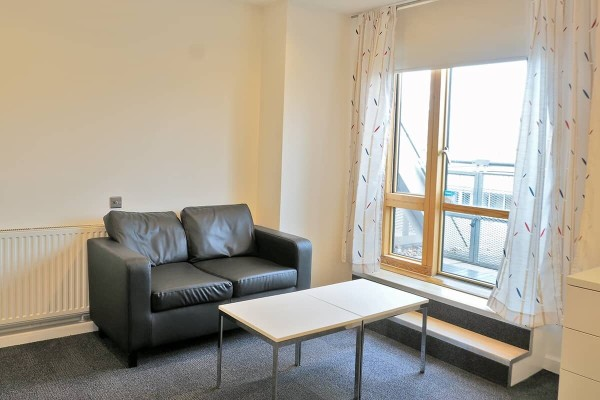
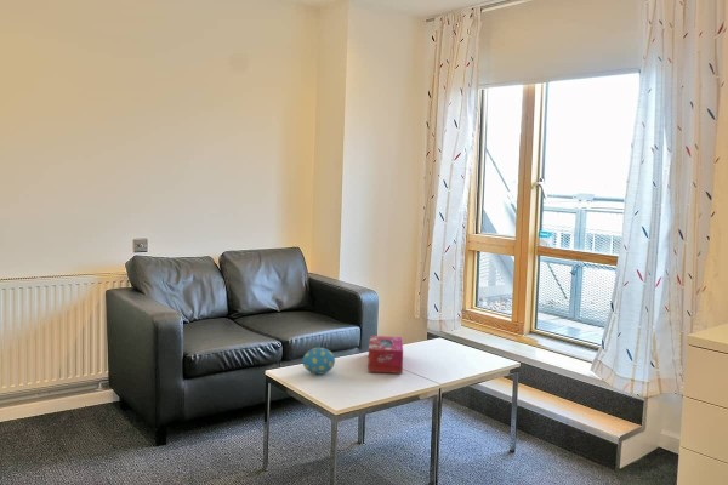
+ tissue box (385, 353)
+ decorative egg (318, 360)
